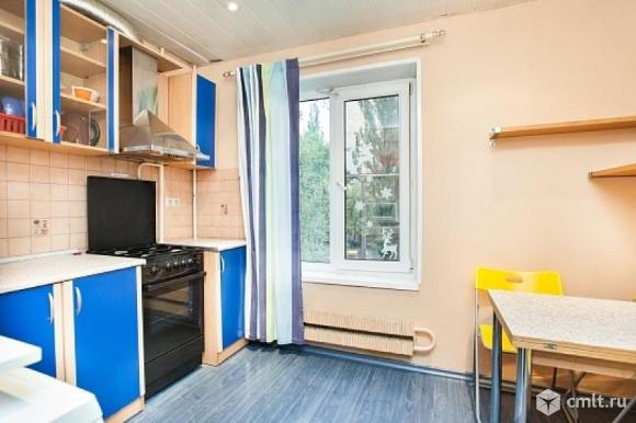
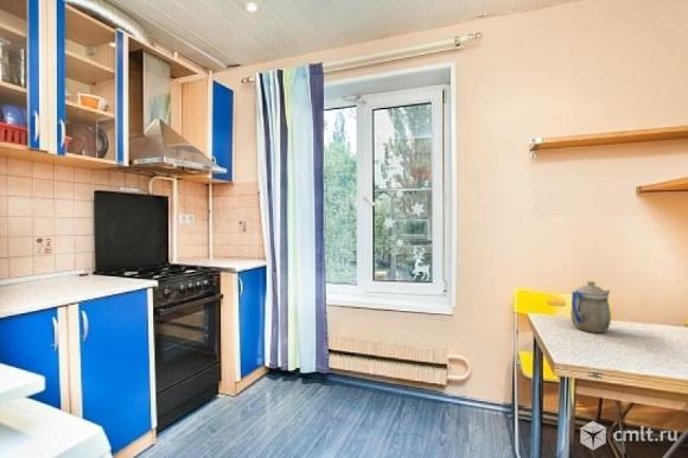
+ teapot (590, 305)
